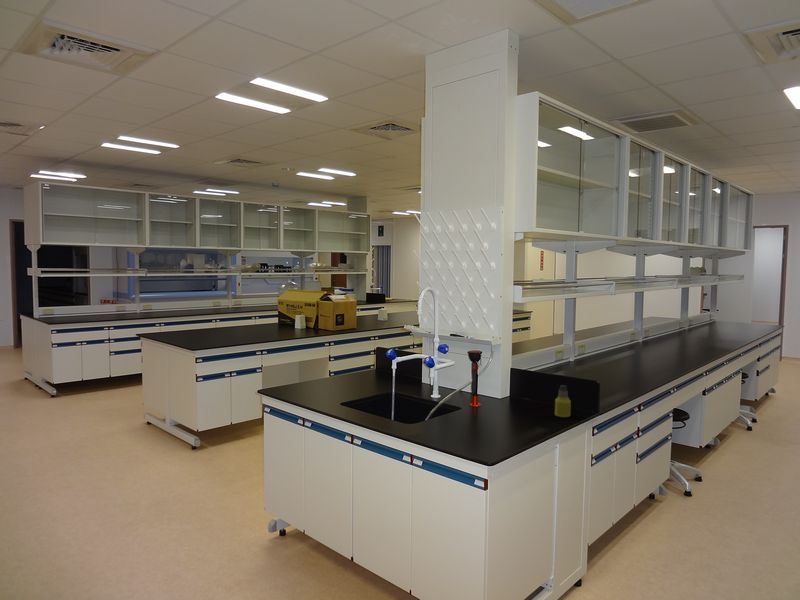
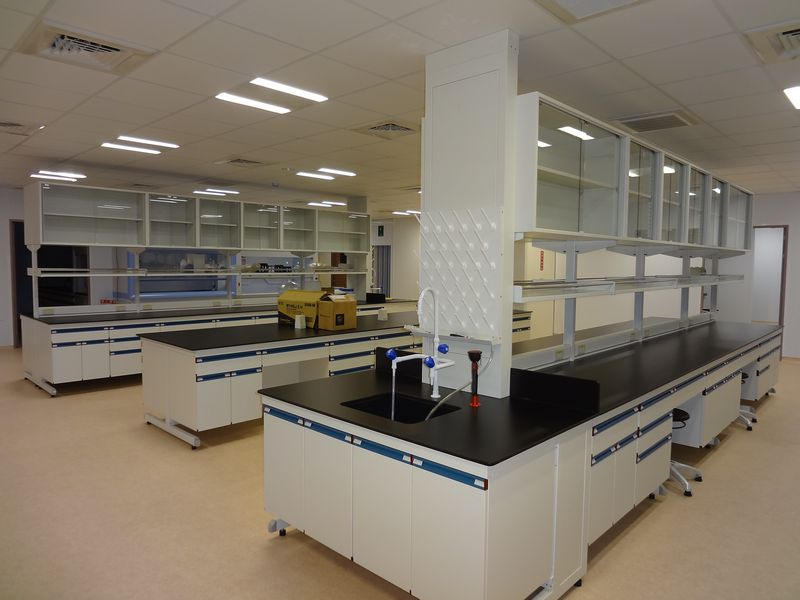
- bottle (562, 400)
